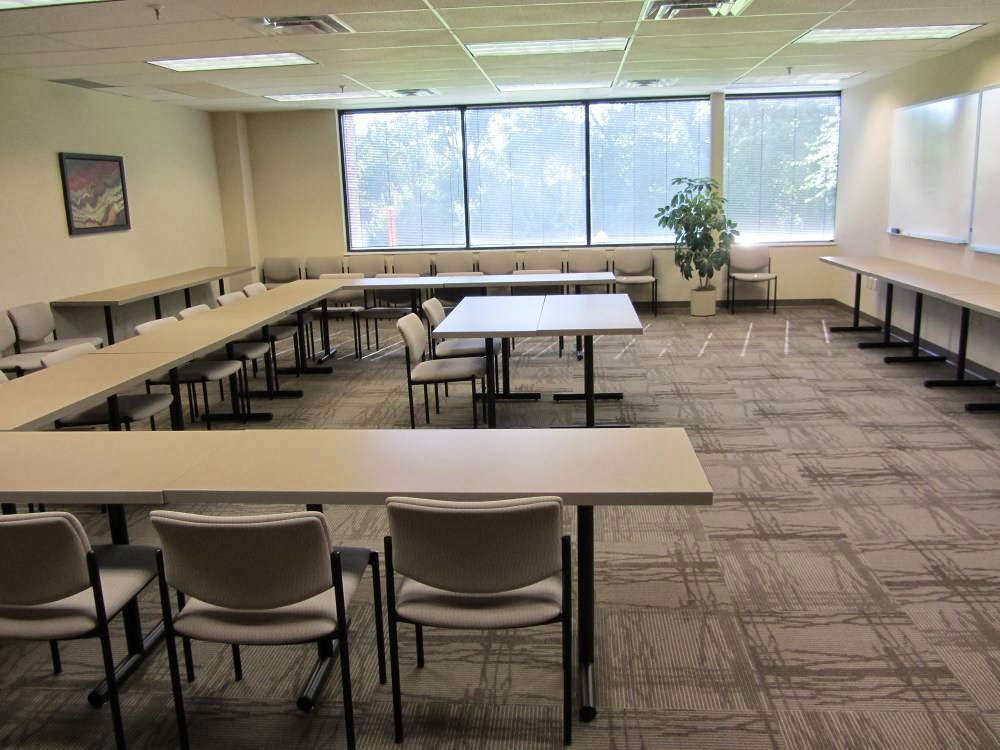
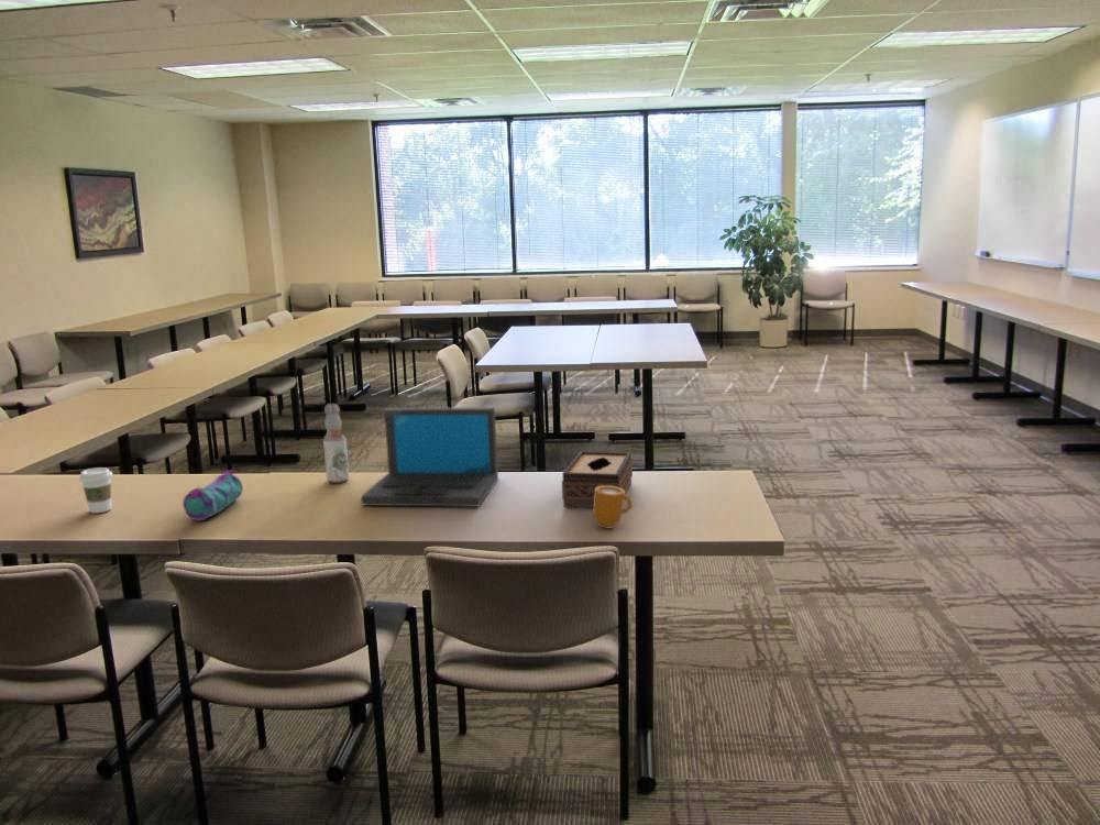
+ tissue box (598, 479)
+ mug (613, 507)
+ pencil case (213, 494)
+ coffee cup (97, 490)
+ bottle (334, 442)
+ laptop (430, 454)
